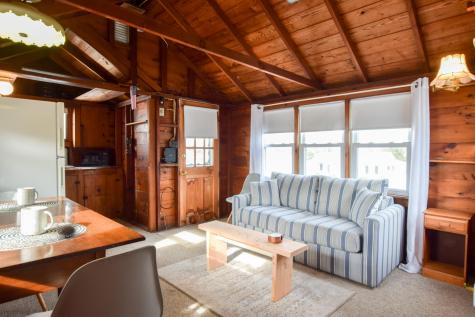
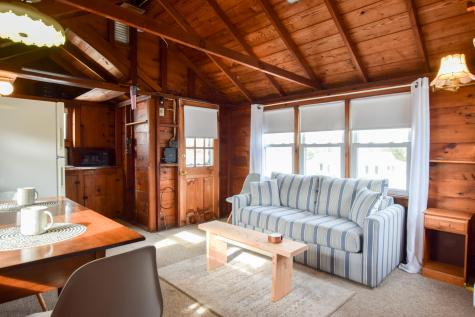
- teapot (58, 223)
